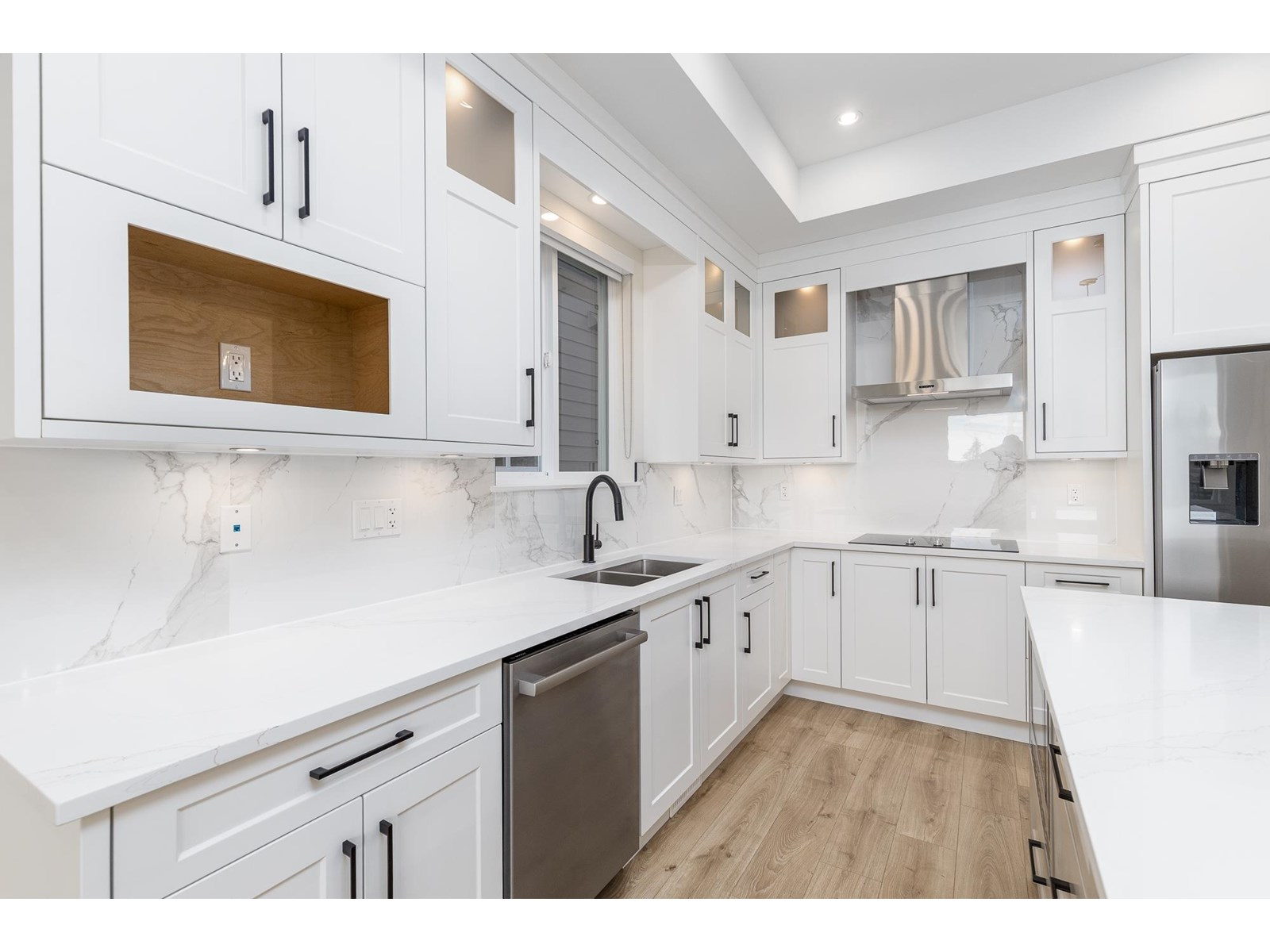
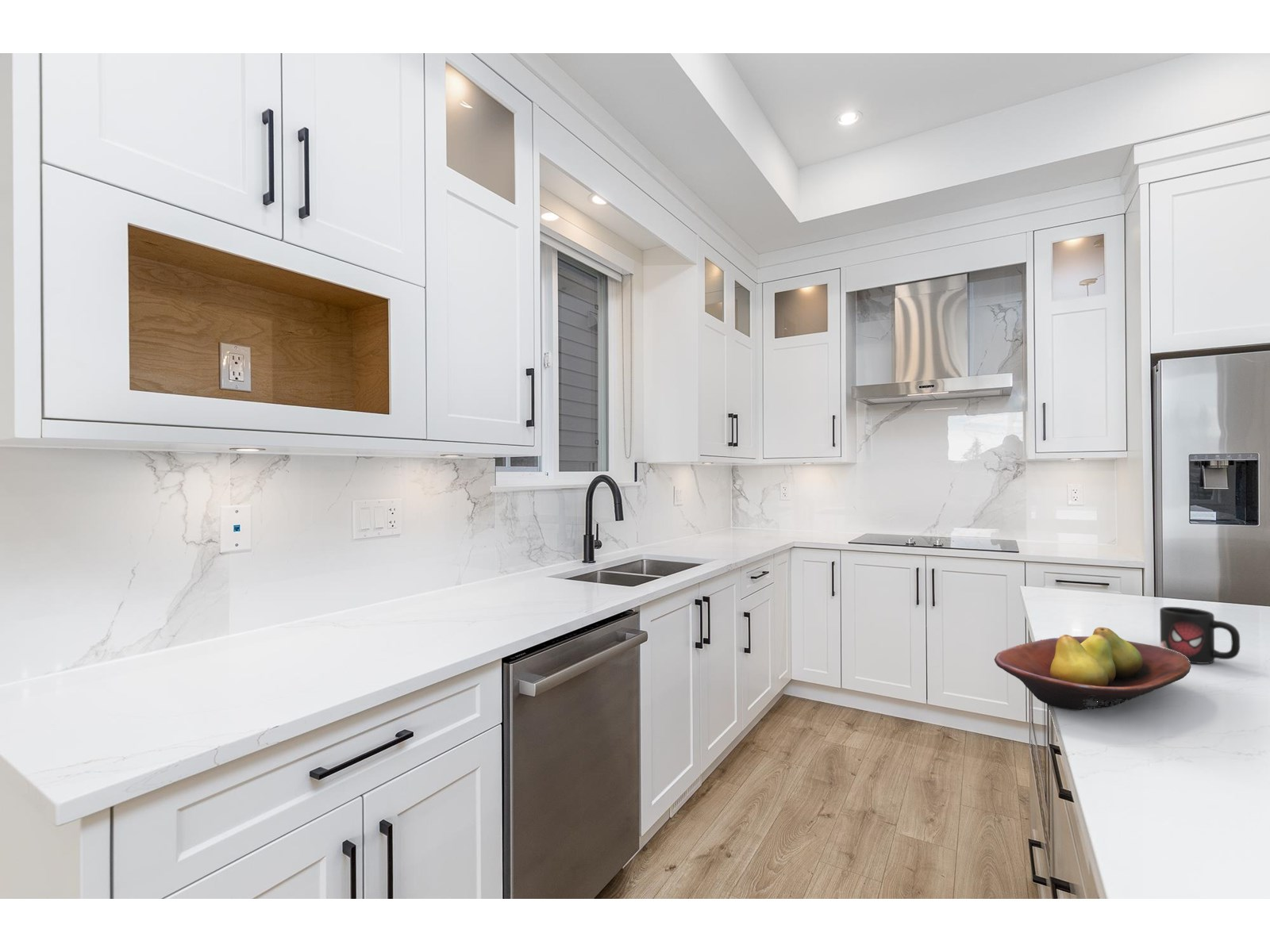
+ fruit bowl (1091, 662)
+ mug (1199, 635)
